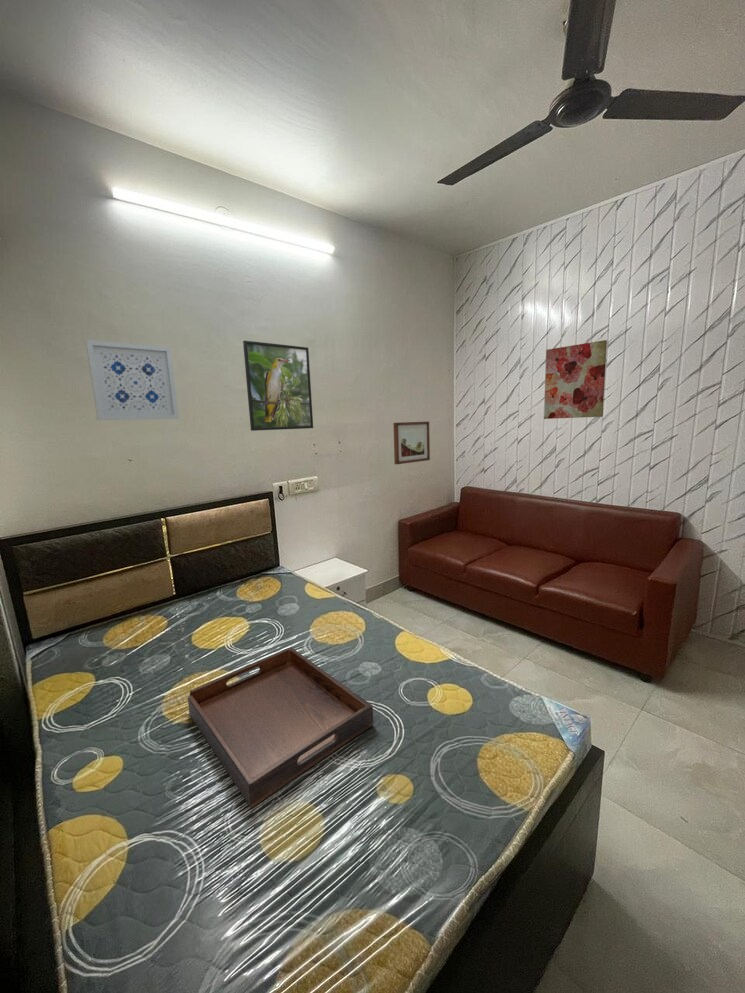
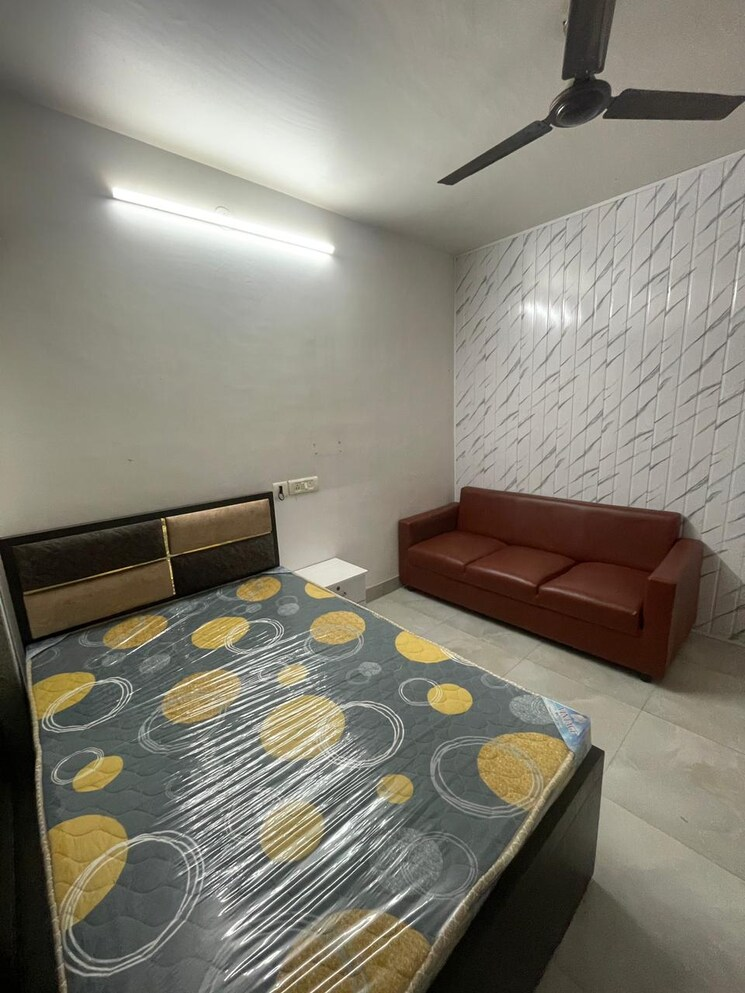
- serving tray (275, 708)
- wall art (573, 382)
- wall art (135, 382)
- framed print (280, 387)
- wall art (412, 442)
